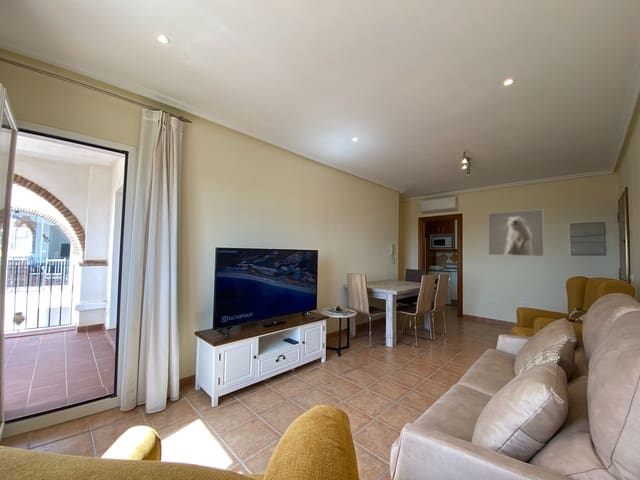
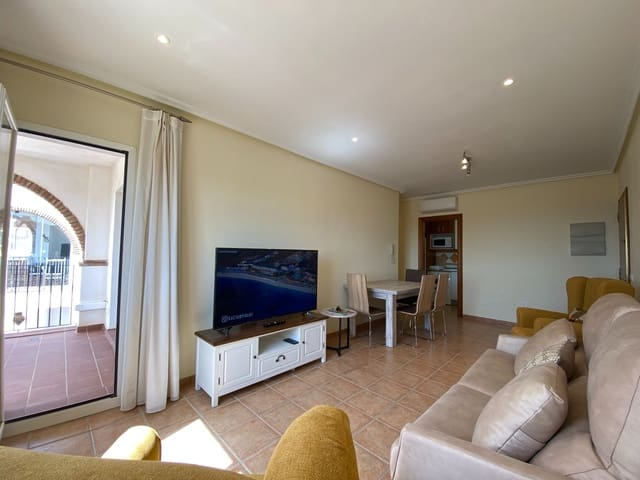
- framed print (514, 233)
